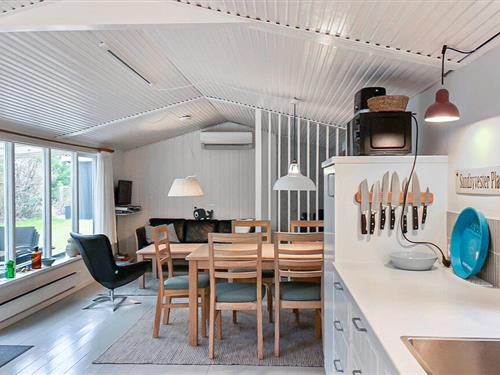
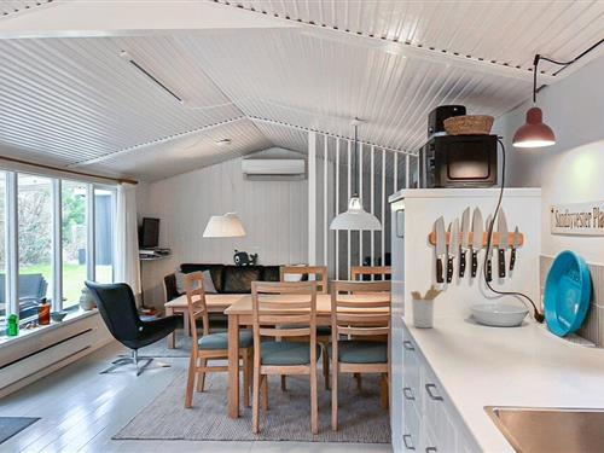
+ utensil holder (426, 306)
